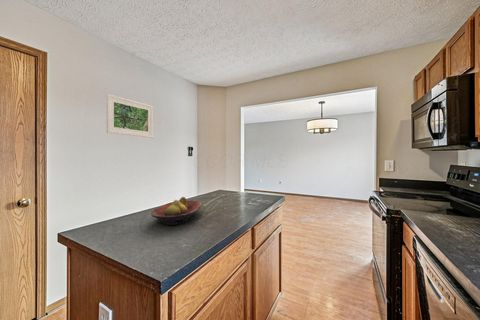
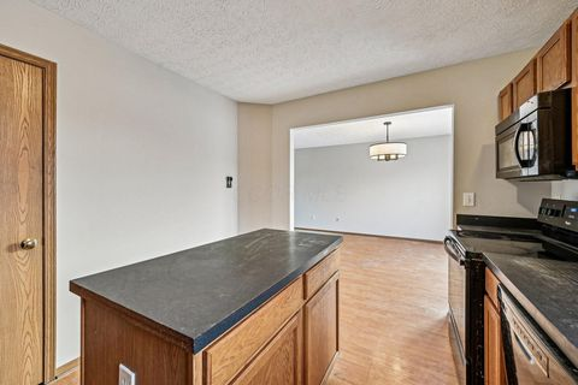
- fruit bowl (178, 208)
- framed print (131, 118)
